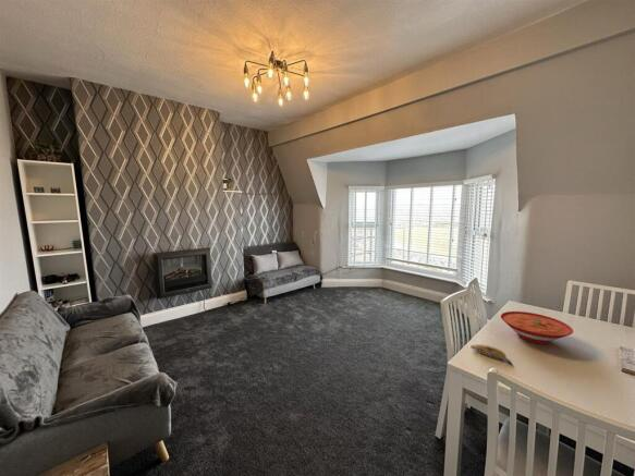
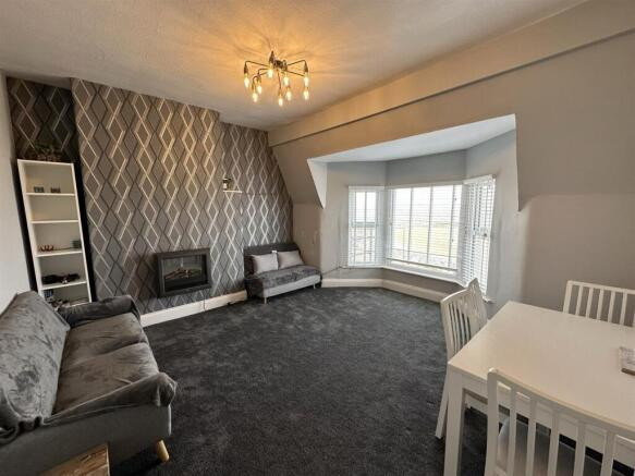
- bowl (534, 329)
- banana (491, 352)
